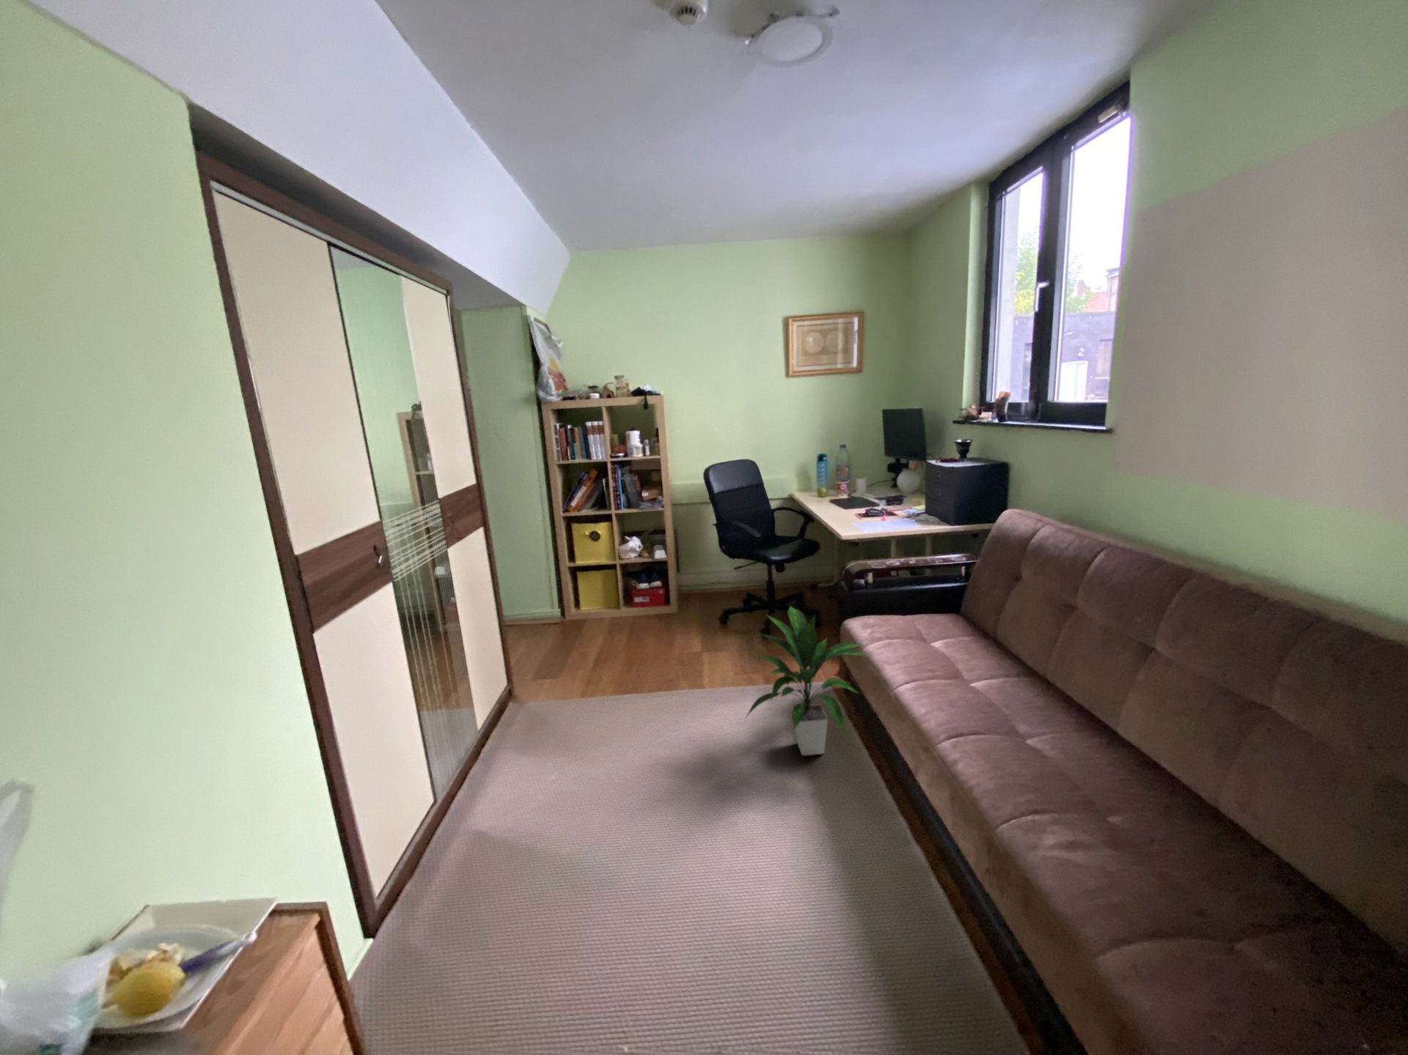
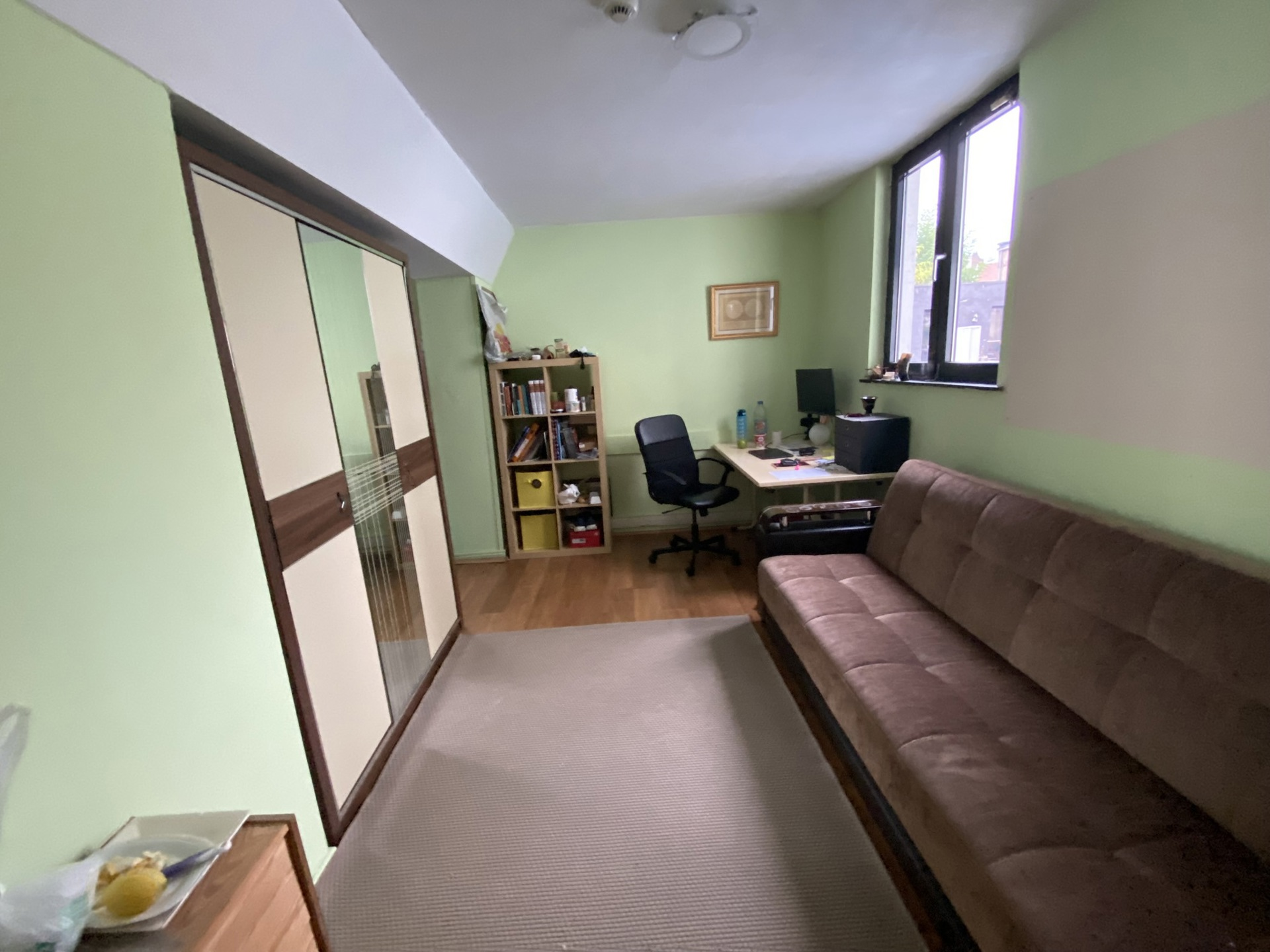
- indoor plant (803, 679)
